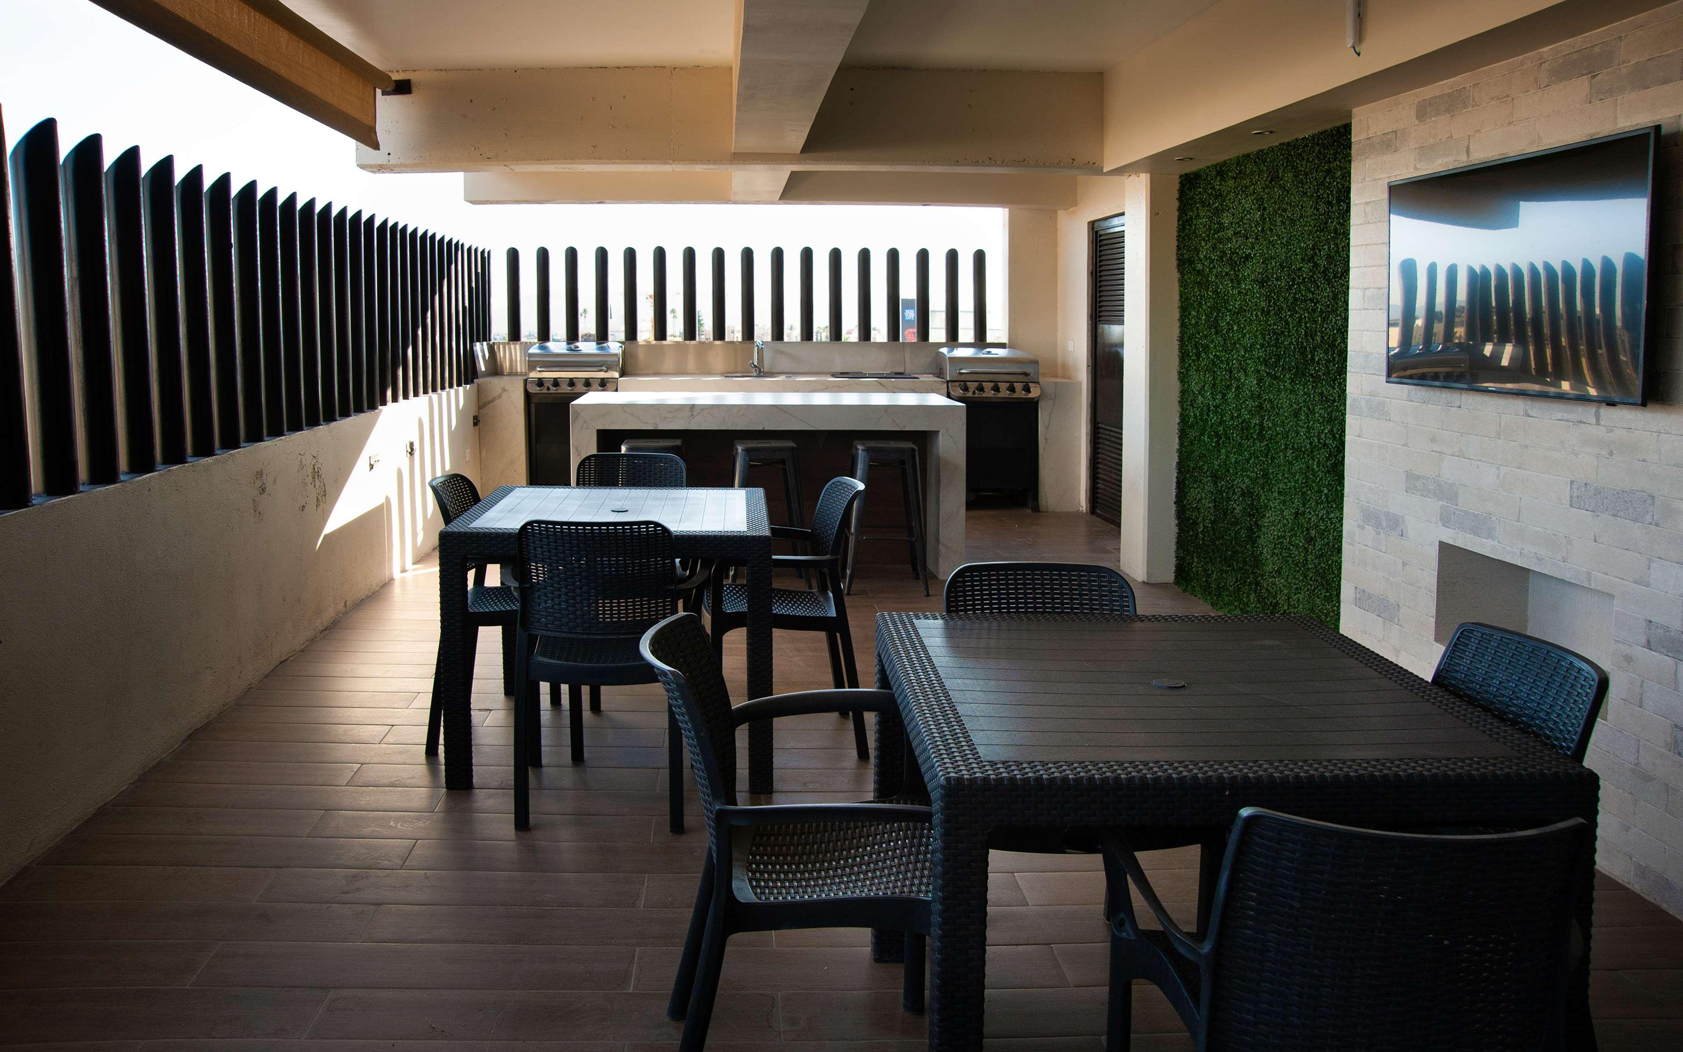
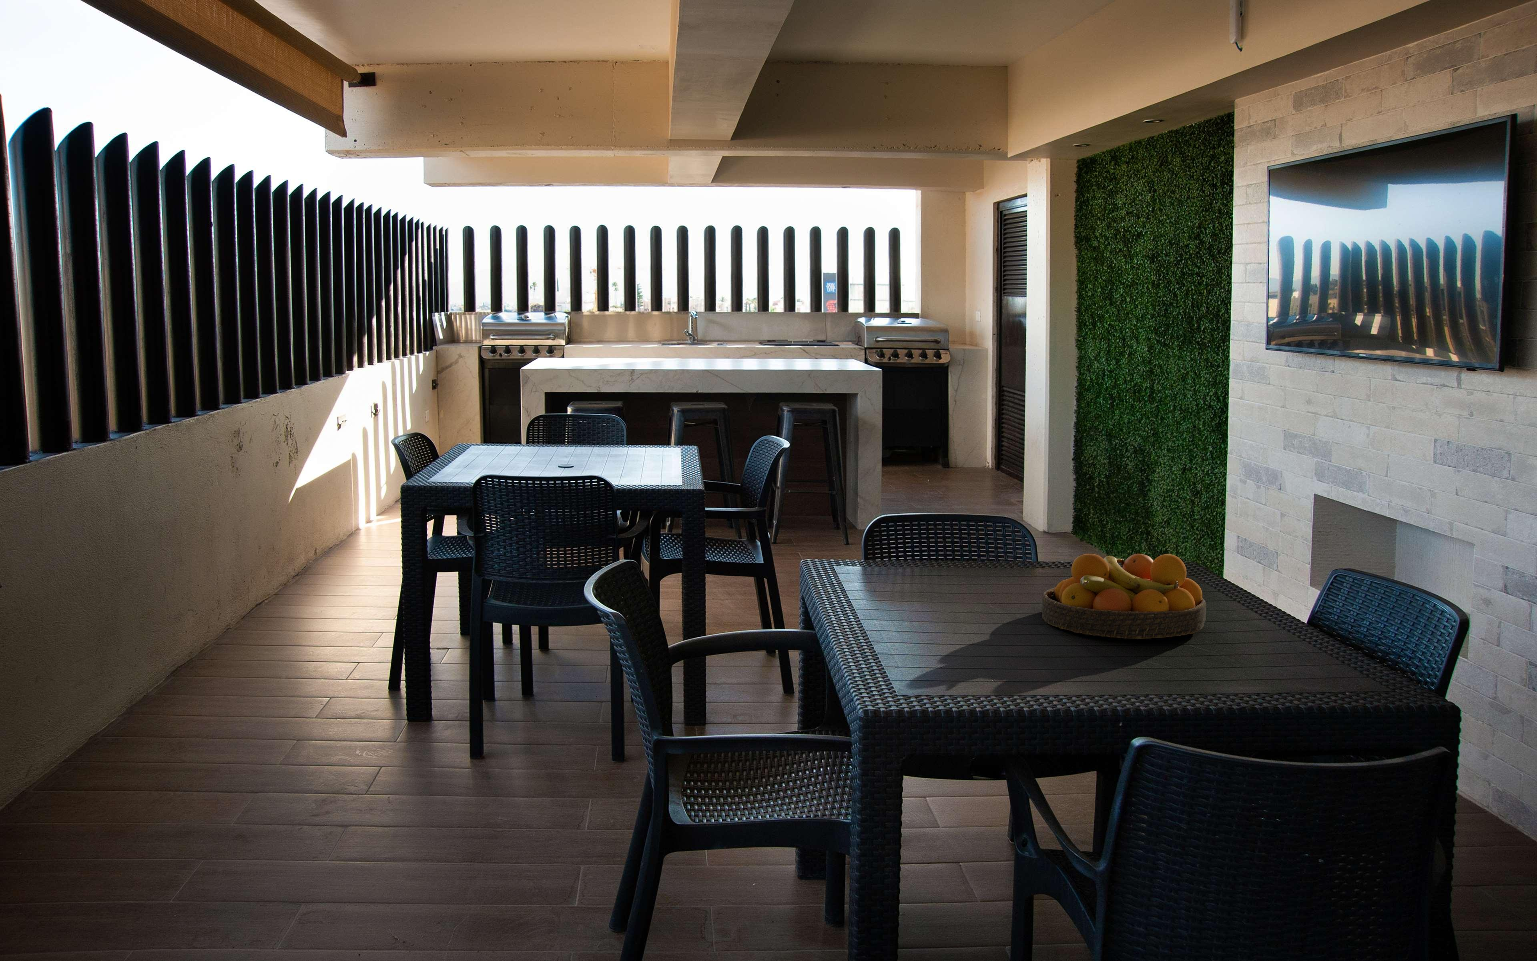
+ fruit bowl (1123, 587)
